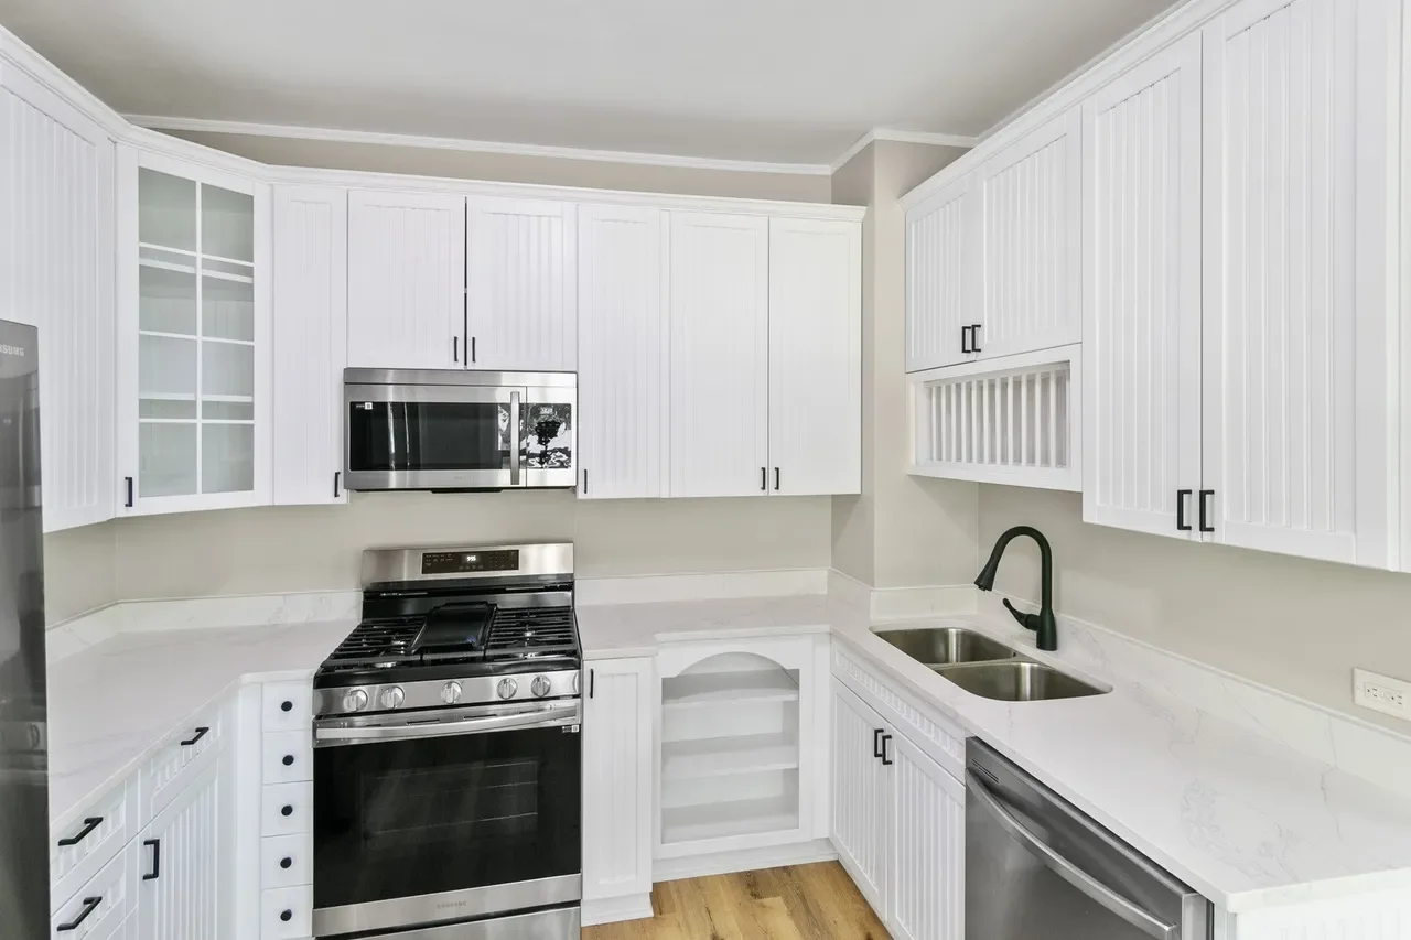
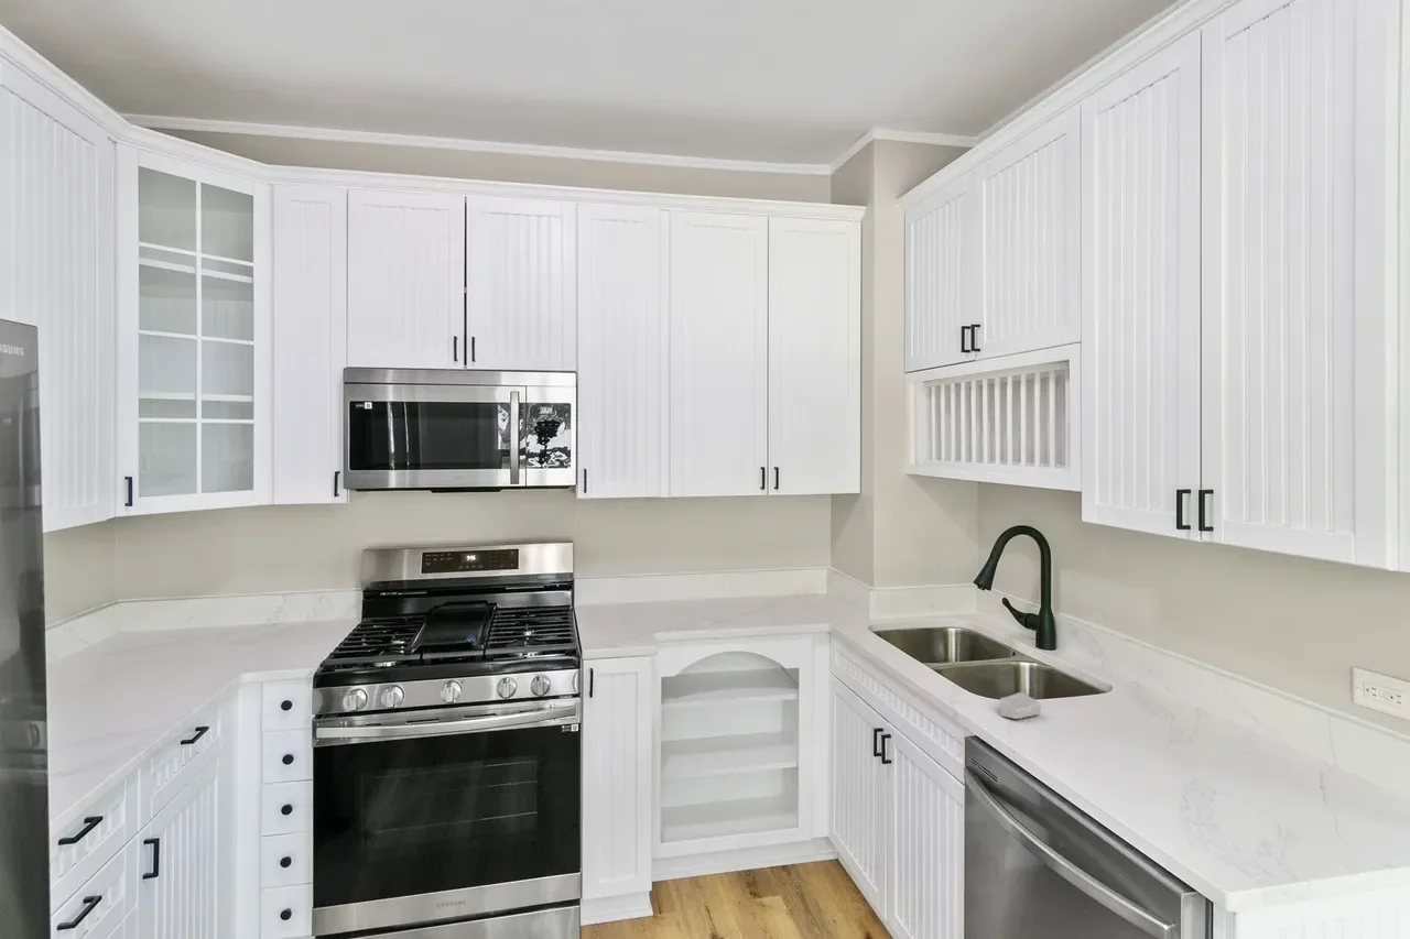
+ soap bar (1018, 706)
